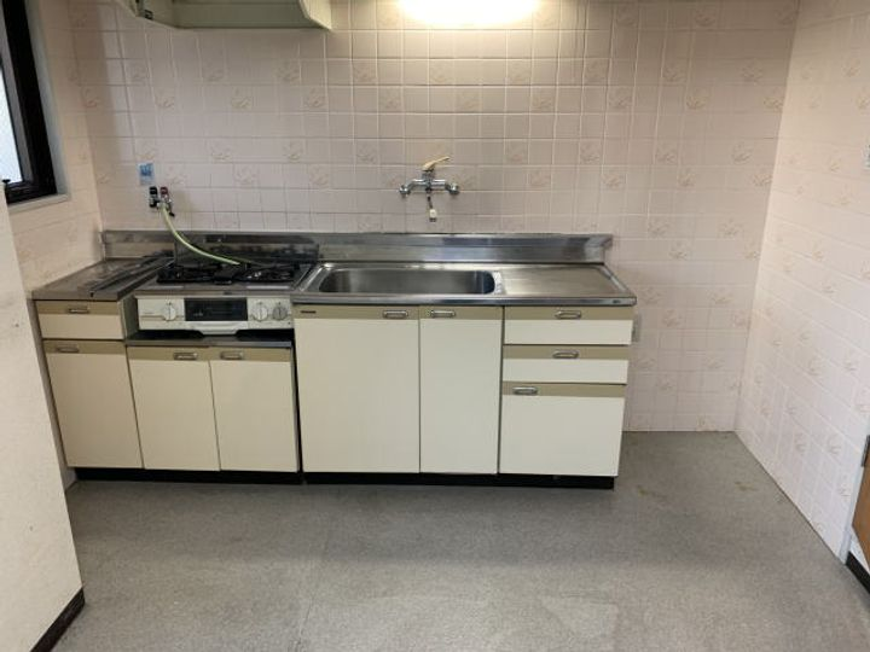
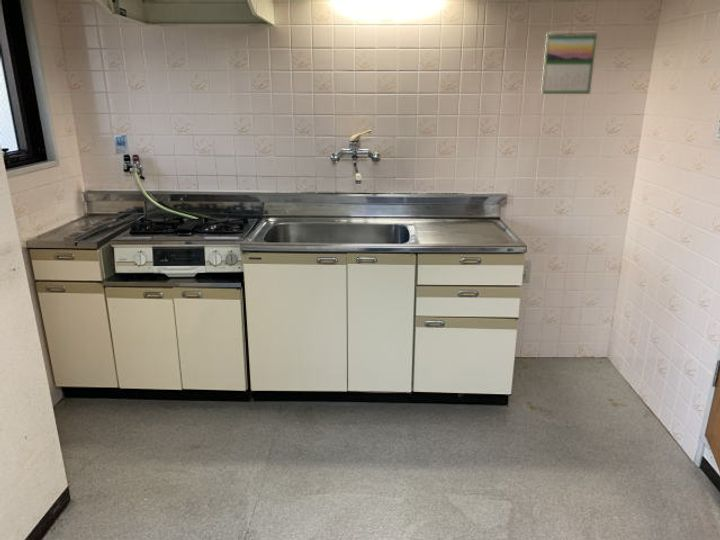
+ calendar (568, 62)
